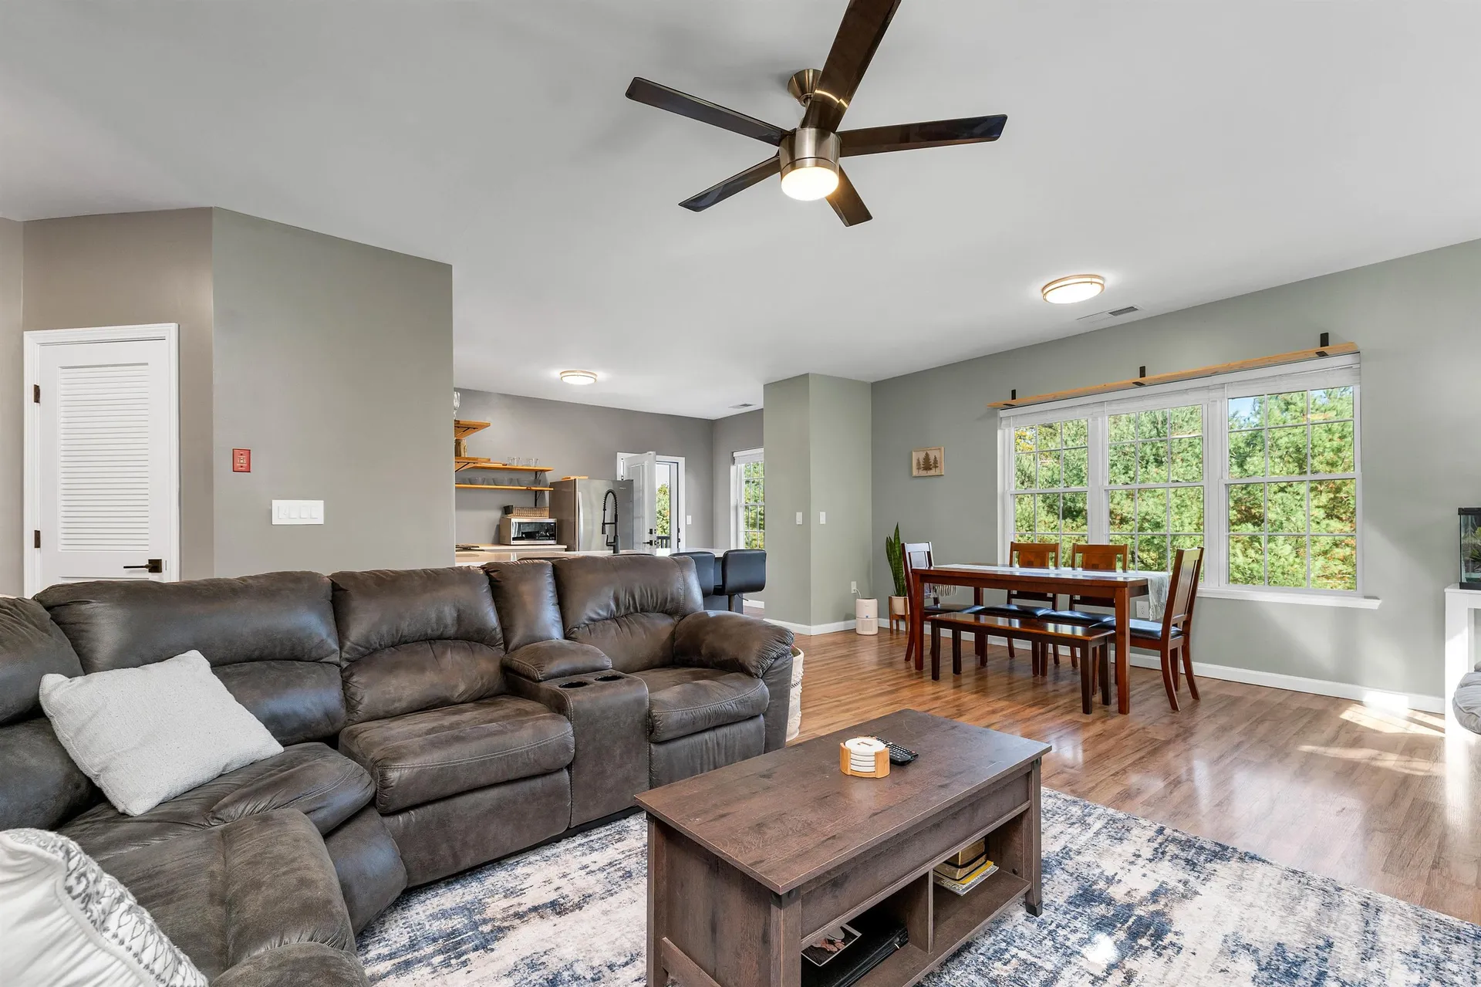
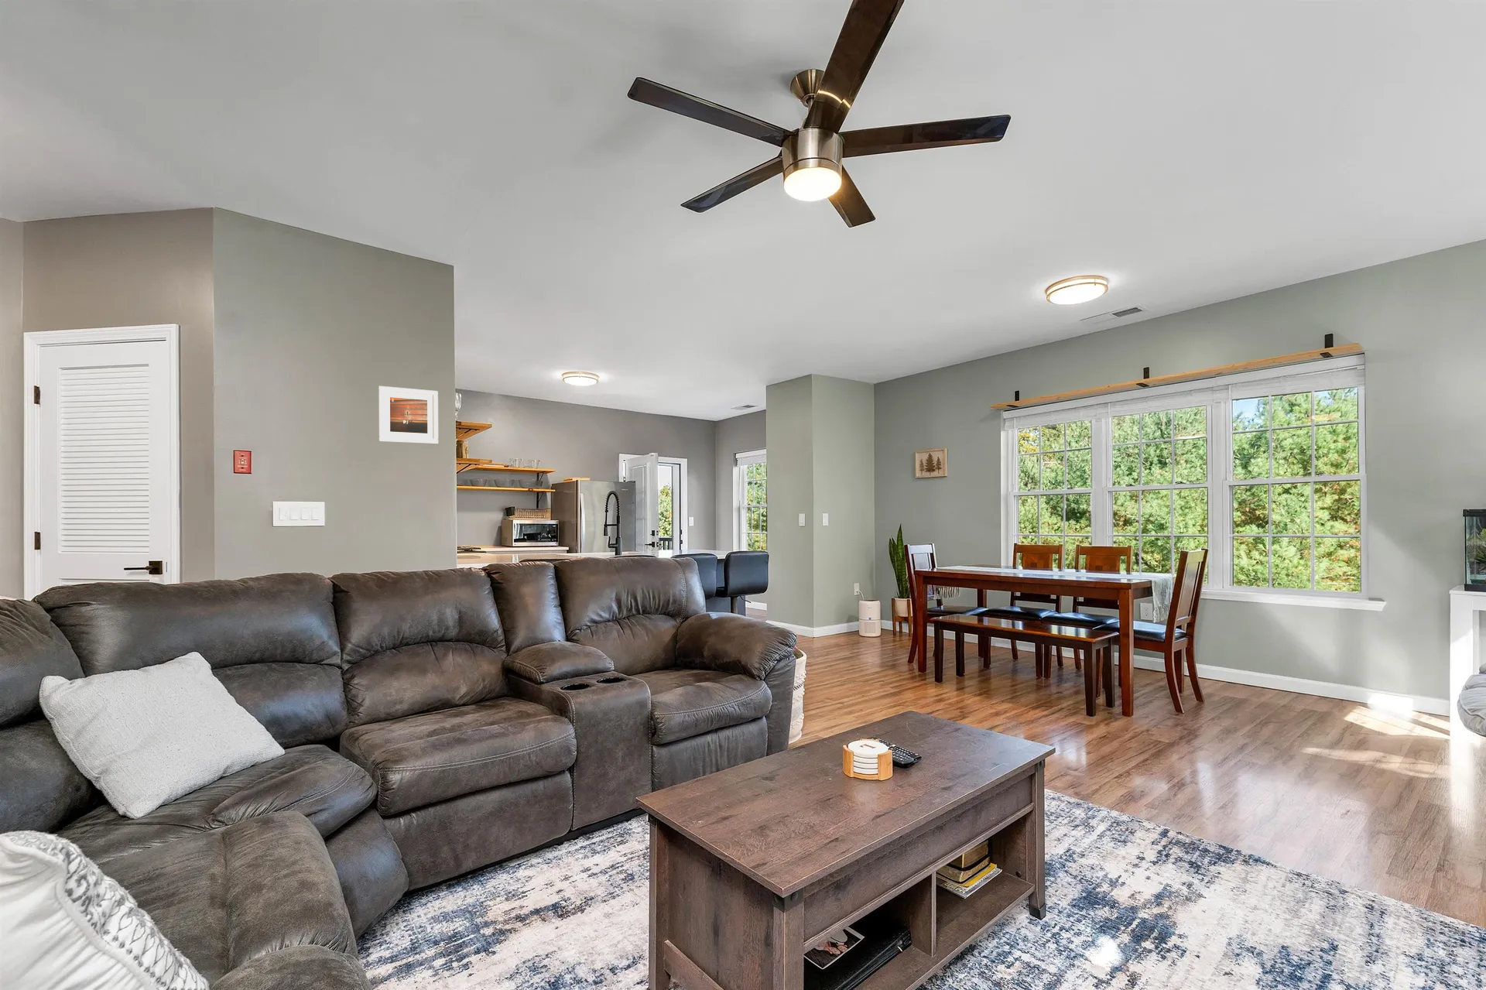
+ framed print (409, 415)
